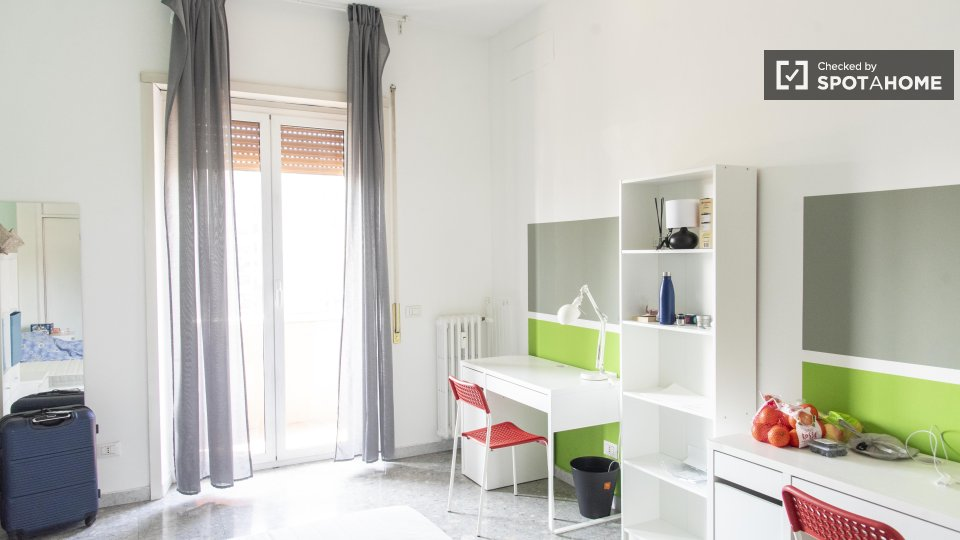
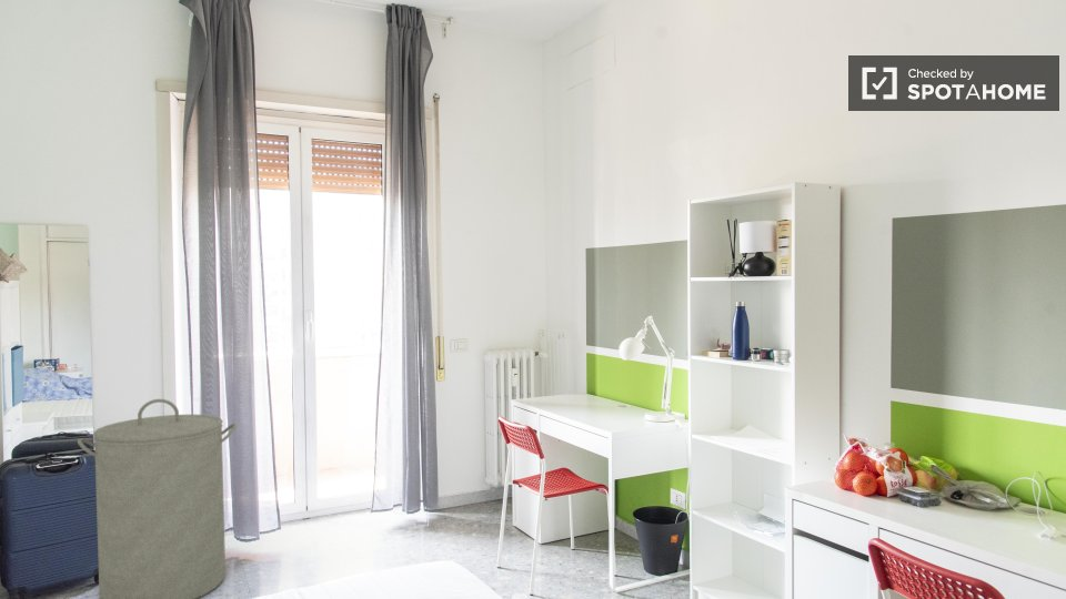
+ laundry hamper (162, 493)
